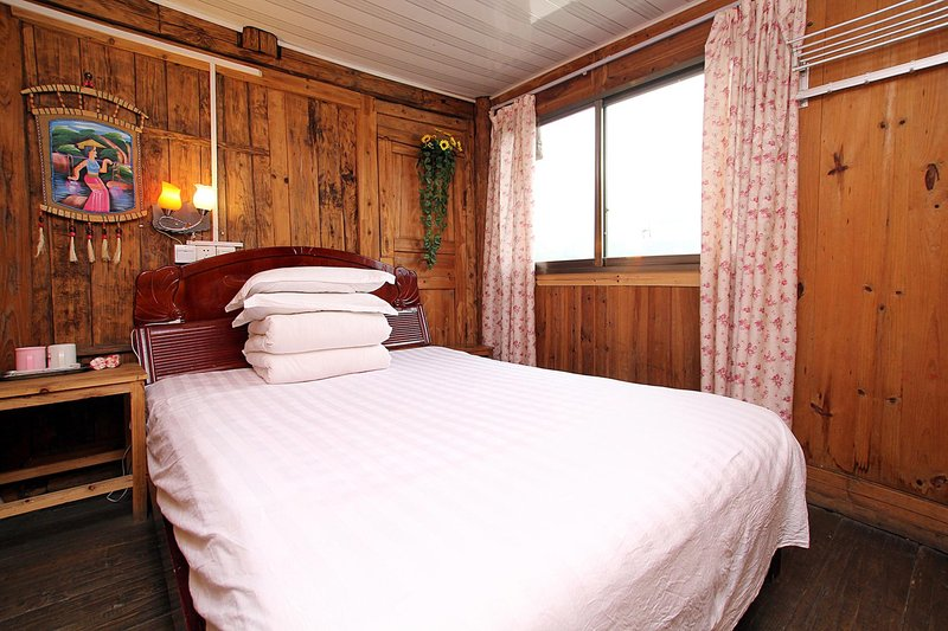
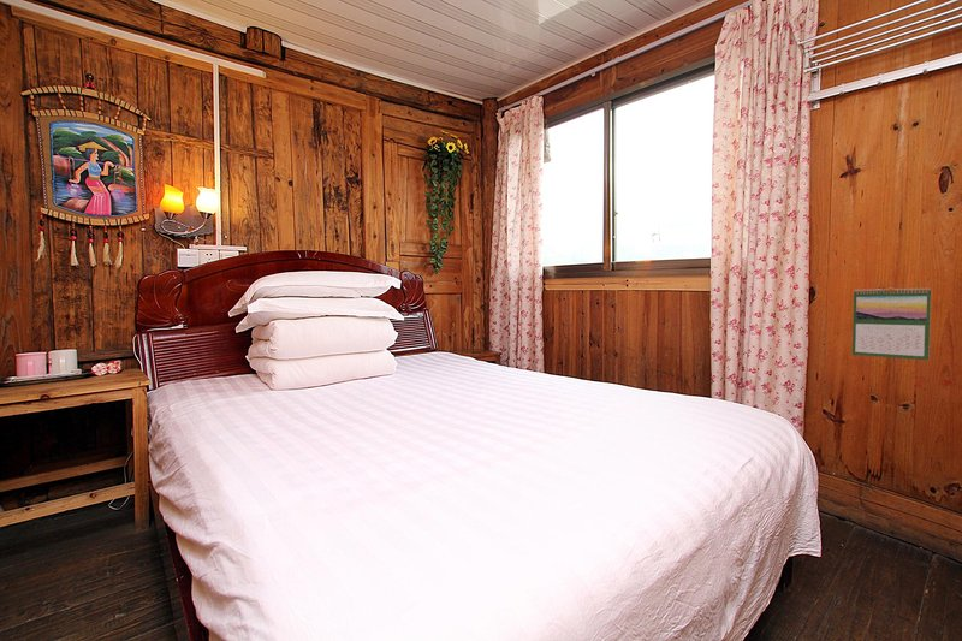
+ calendar (889, 322)
